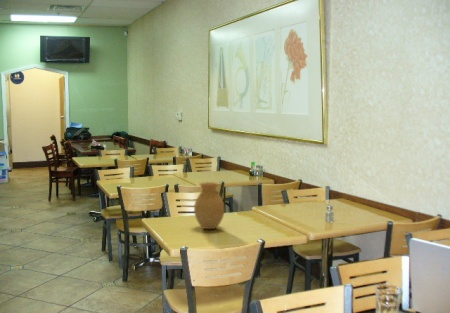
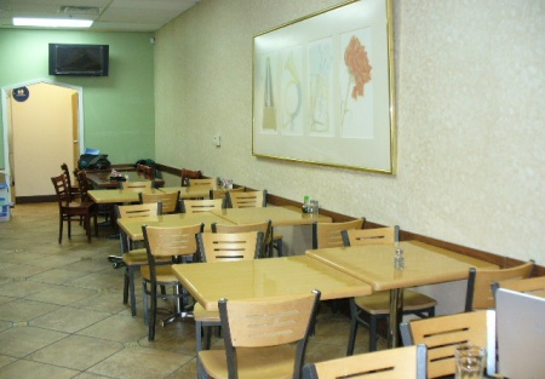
- vase (209, 205)
